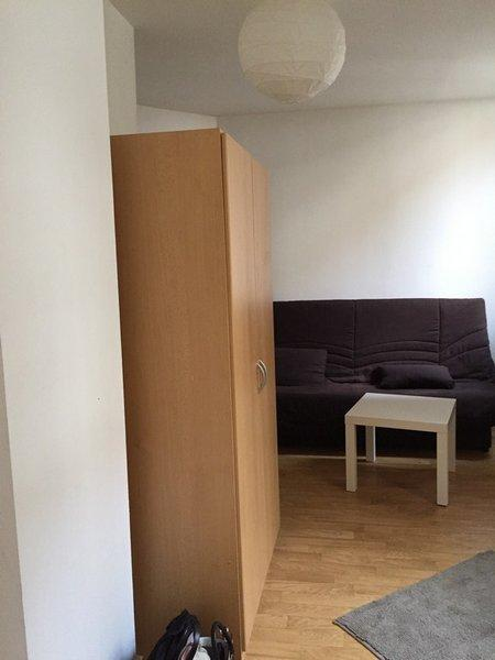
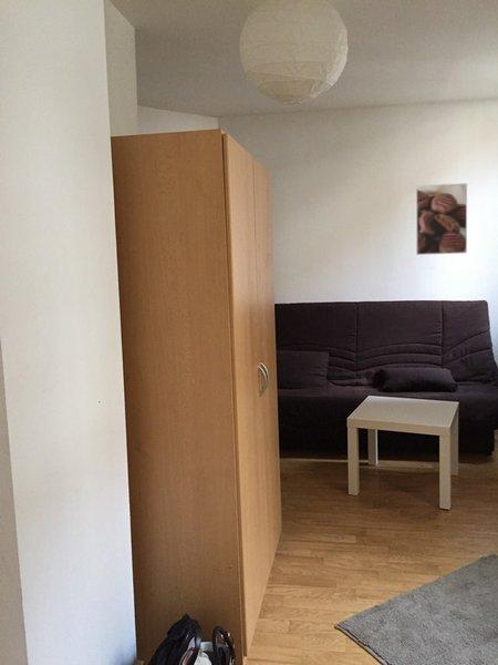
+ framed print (440, 219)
